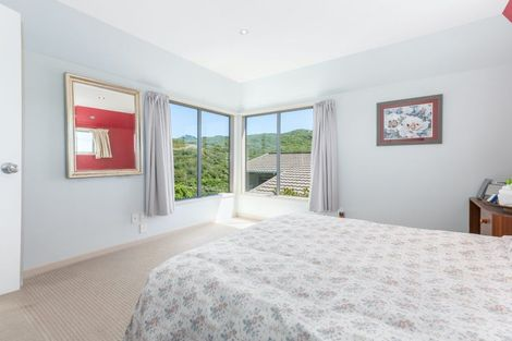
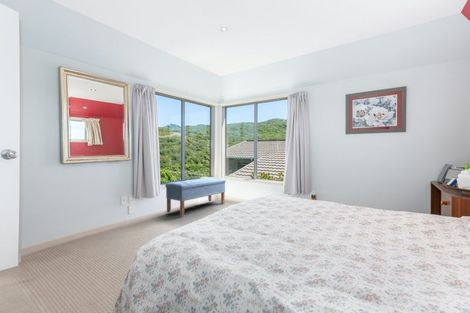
+ bench (197, 193)
